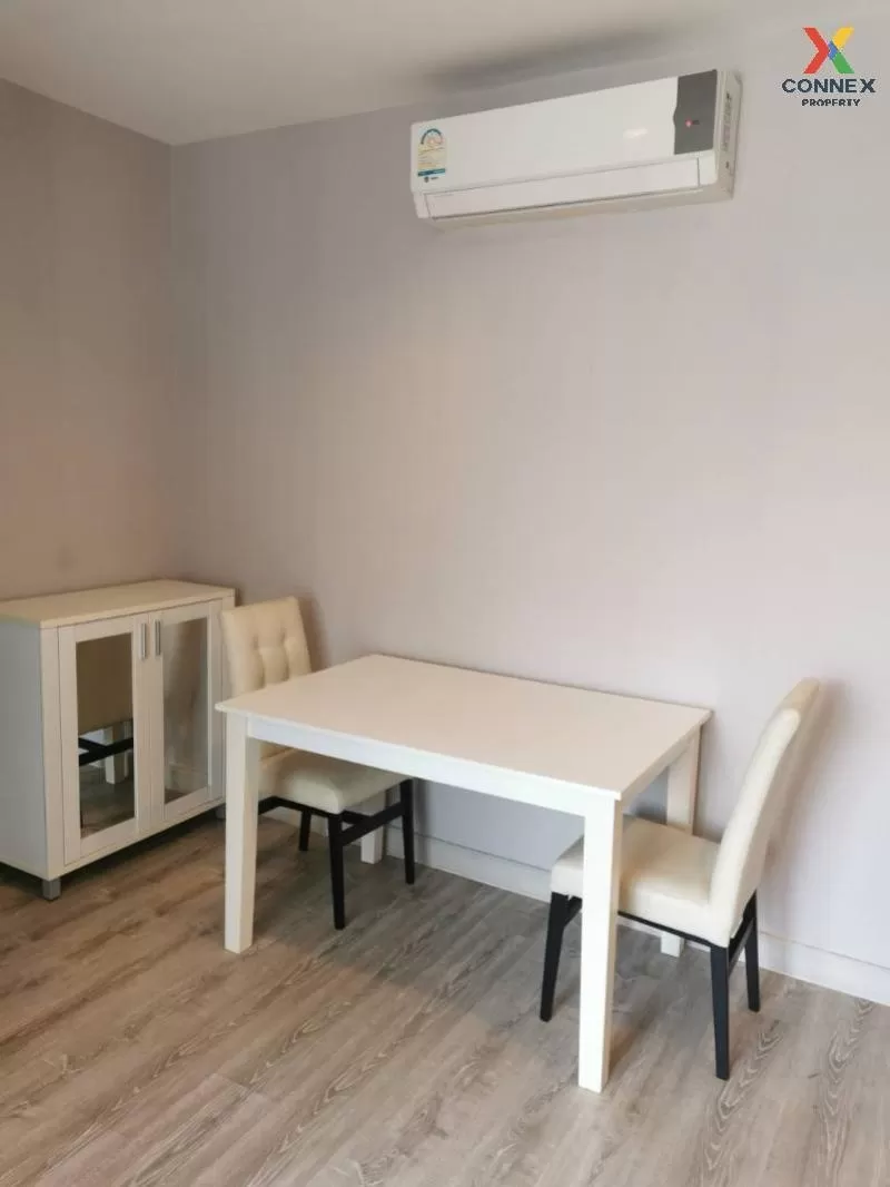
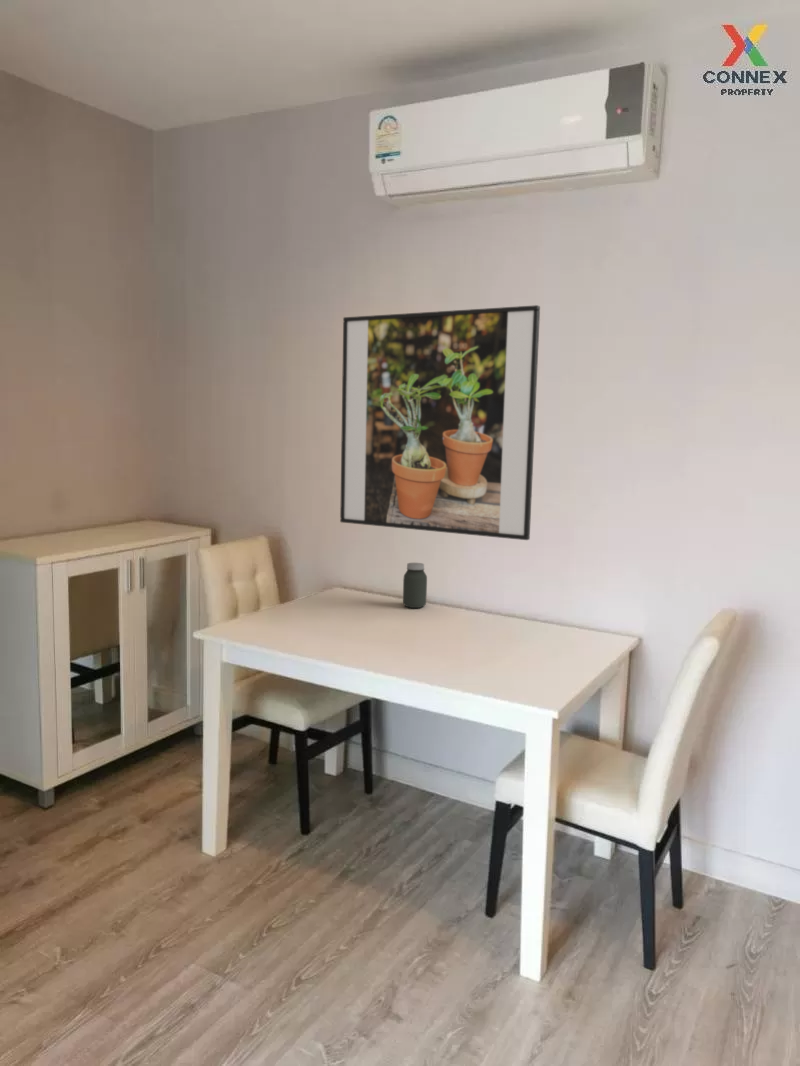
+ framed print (431, 423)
+ jar (415, 585)
